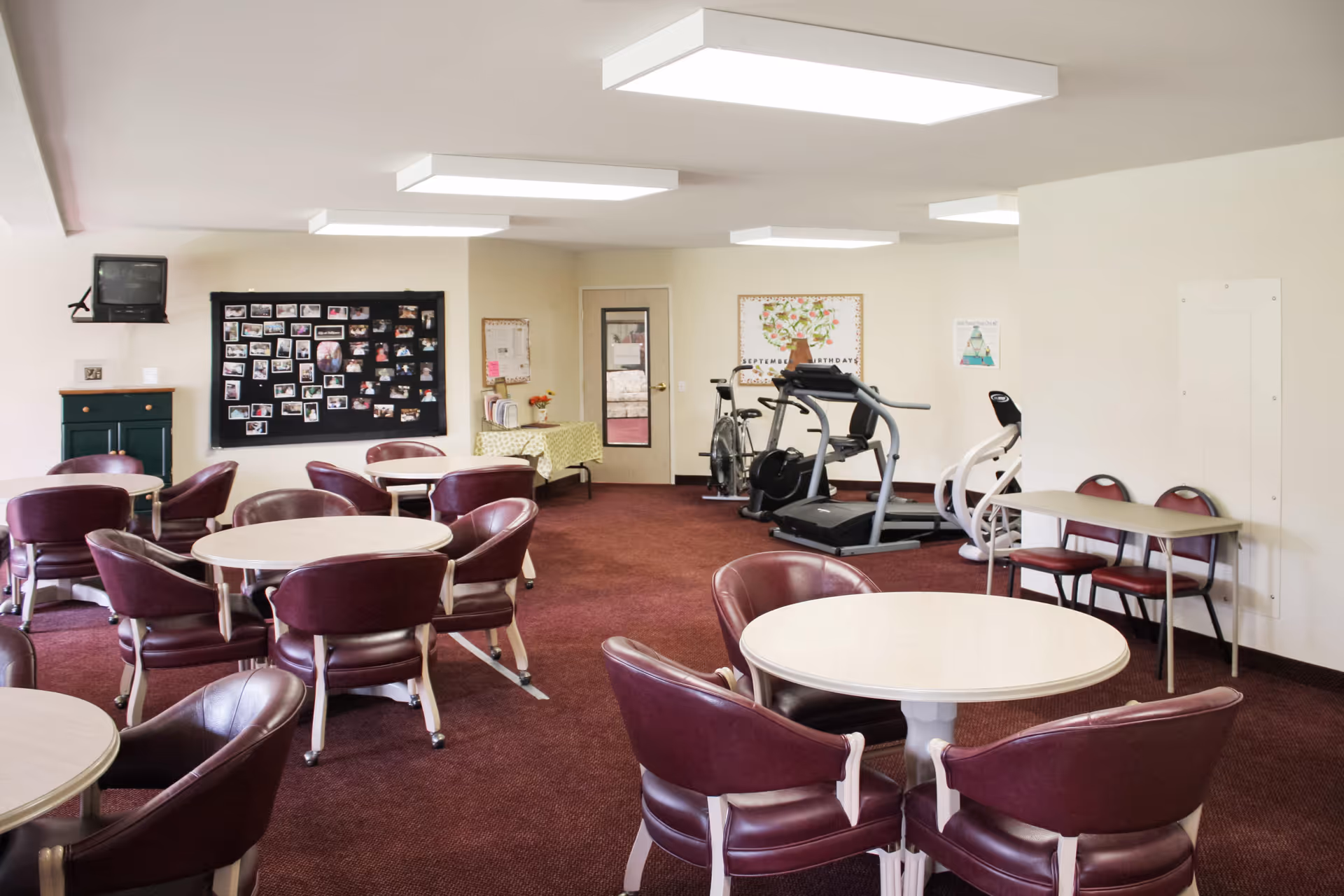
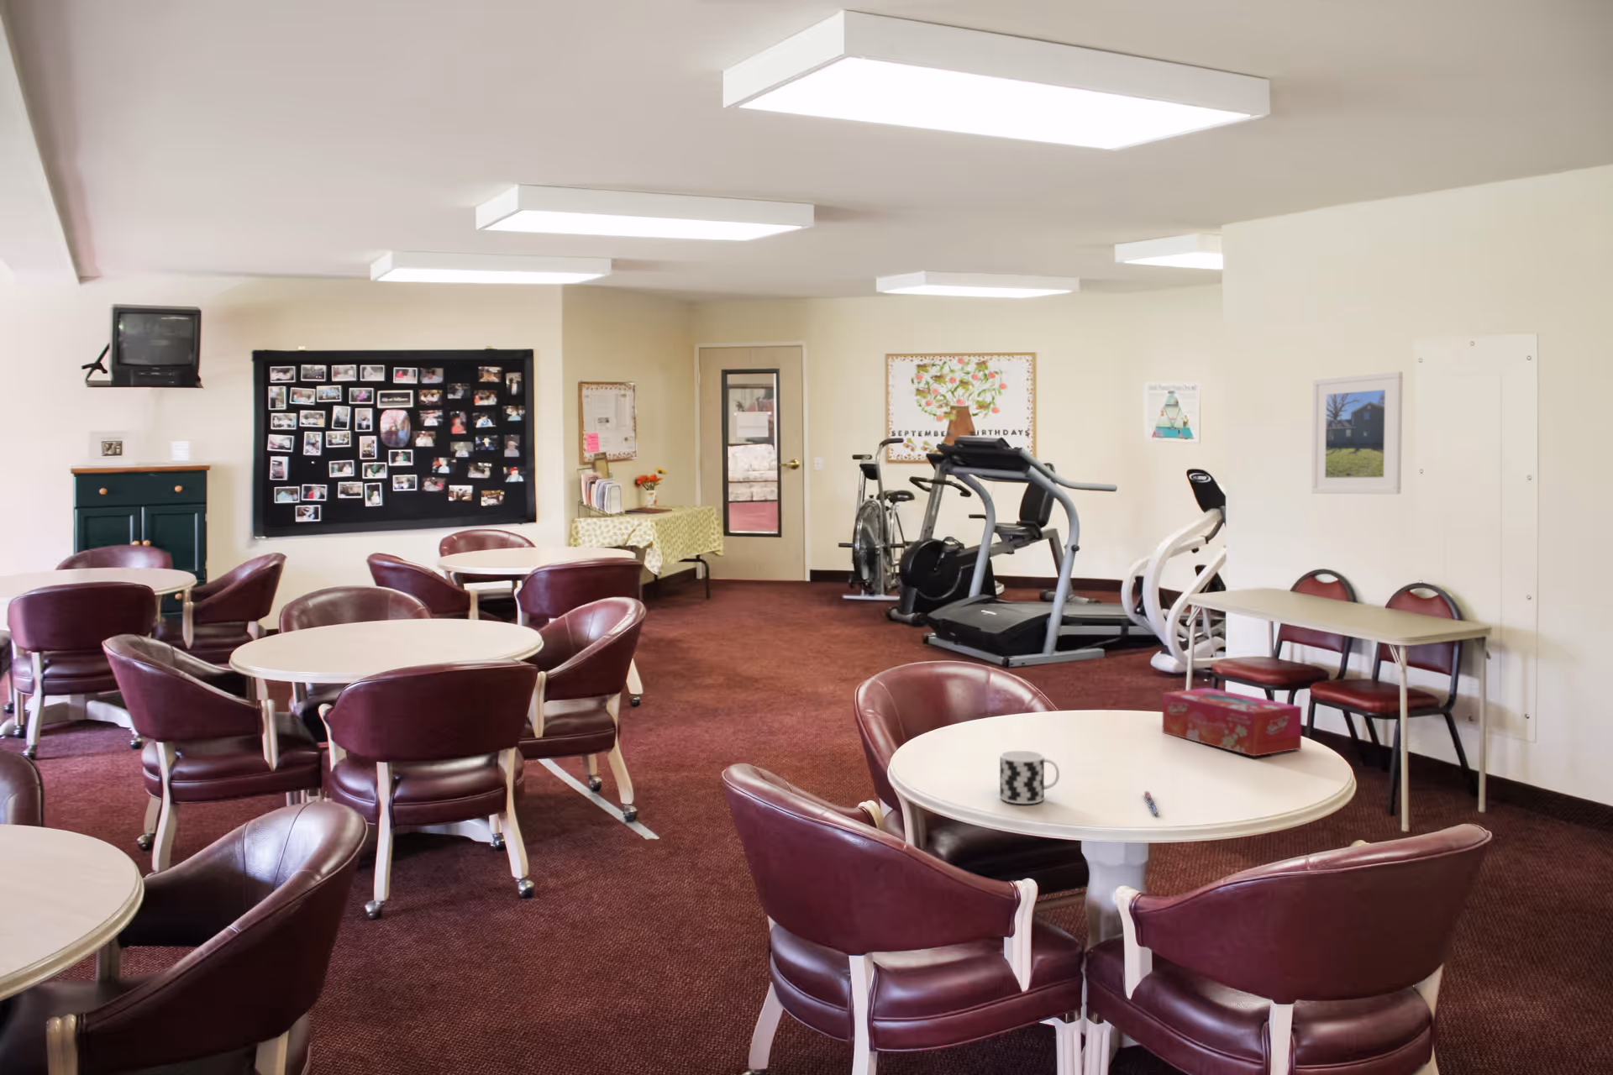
+ tissue box (1229, 720)
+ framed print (1355, 434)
+ pen (1151, 801)
+ cup (1030, 777)
